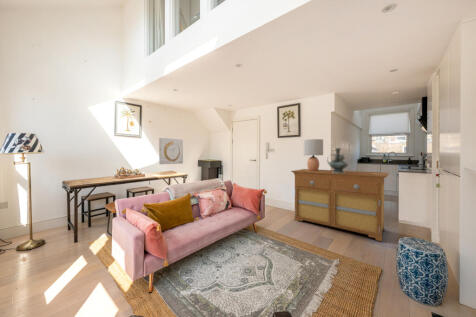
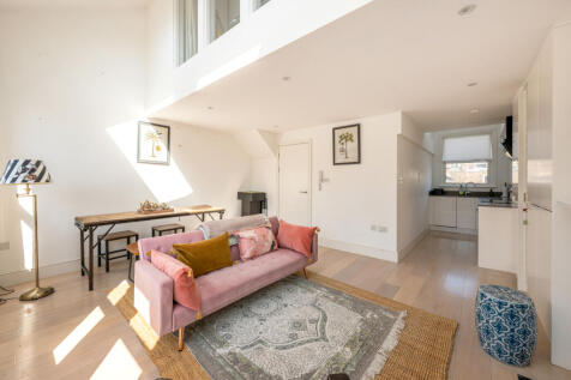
- sideboard (336, 198)
- decorative urn (337, 159)
- lamp (313, 154)
- wall art (171, 151)
